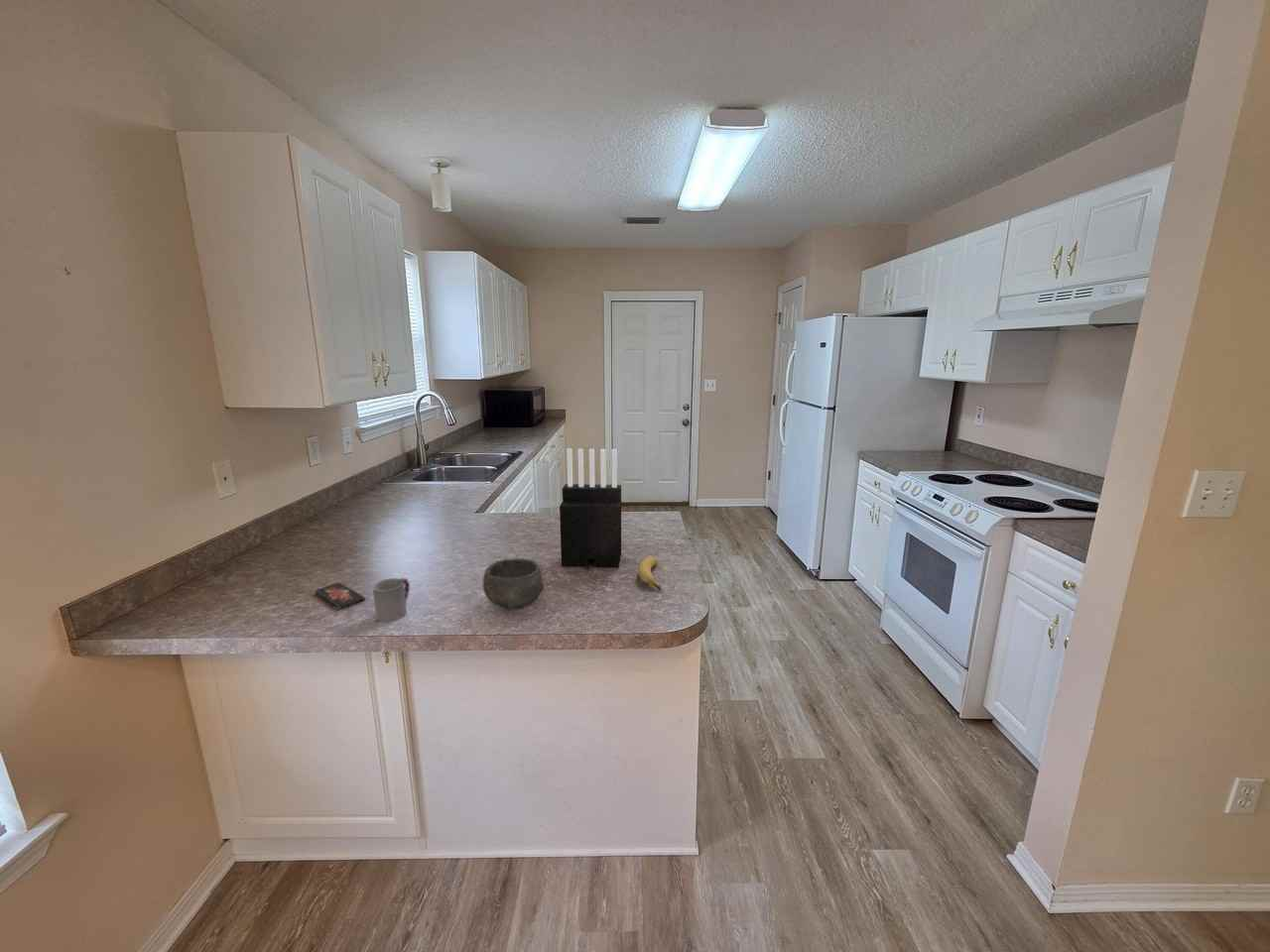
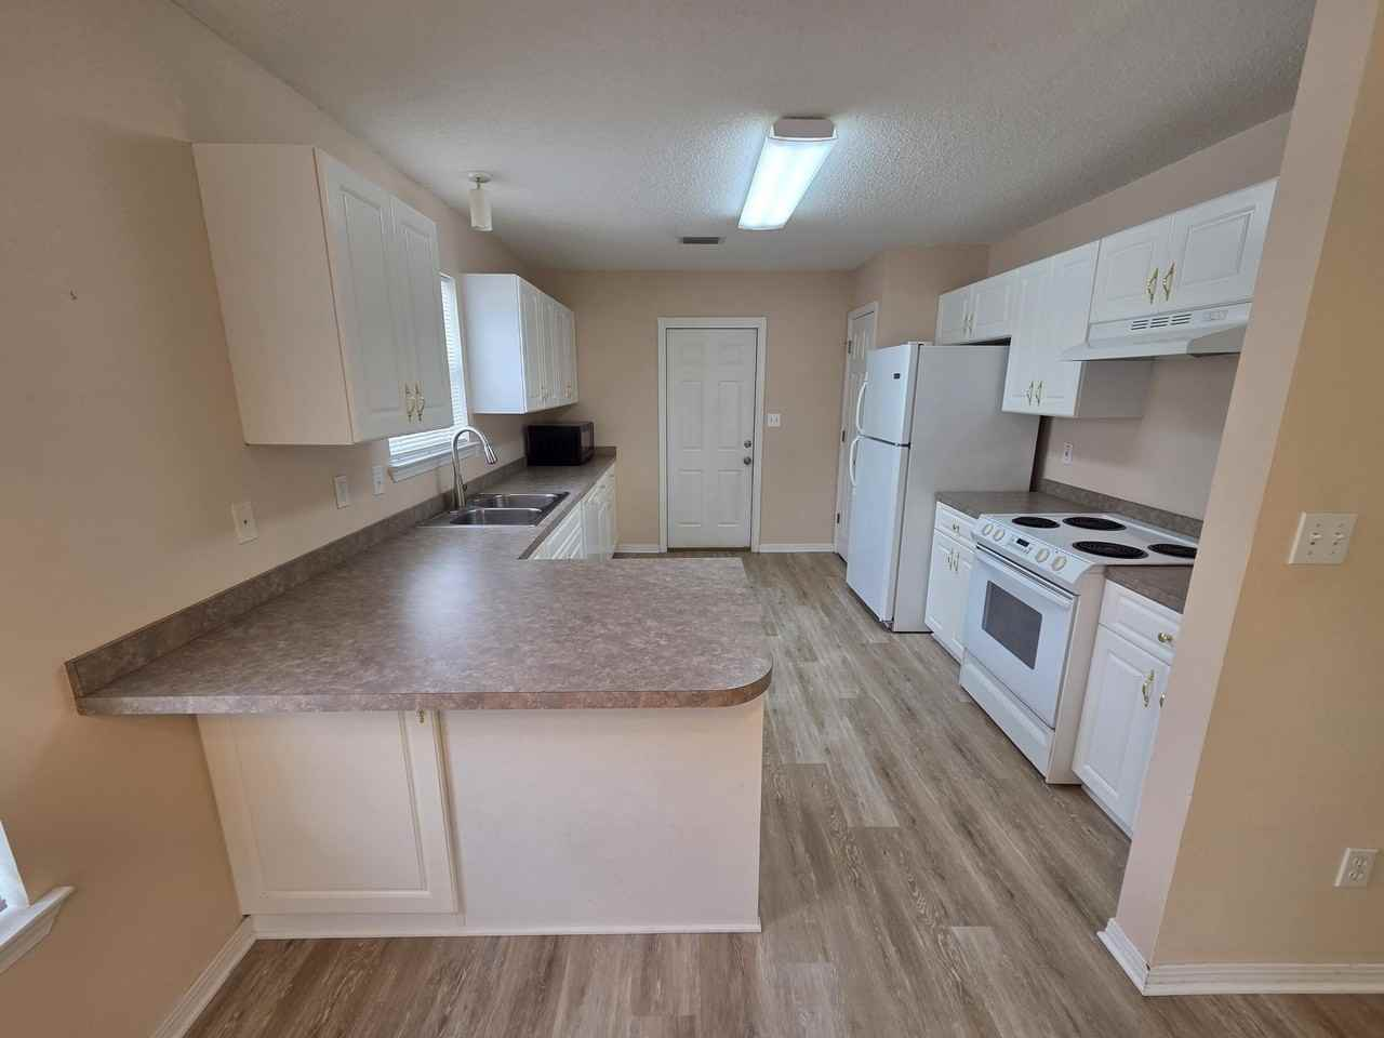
- banana (650, 569)
- cup (394, 596)
- smartphone (339, 595)
- bowl (513, 585)
- knife block (590, 508)
